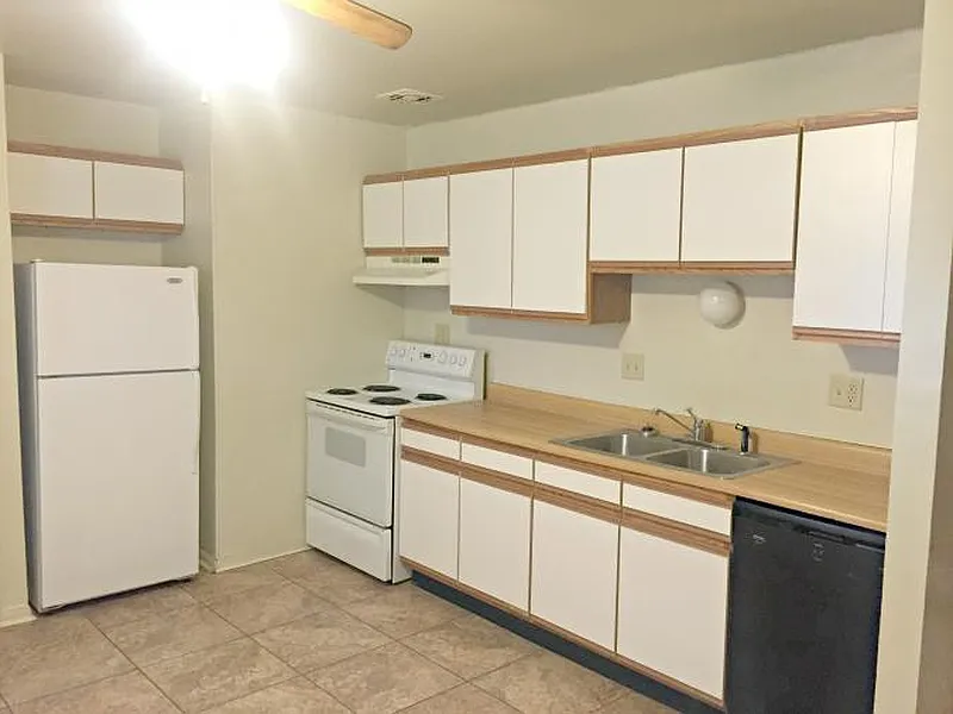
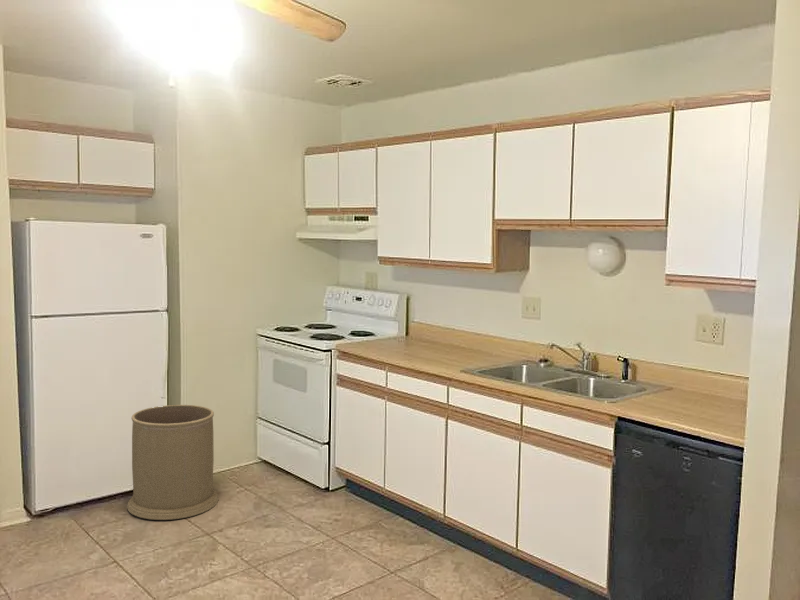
+ trash can (173, 458)
